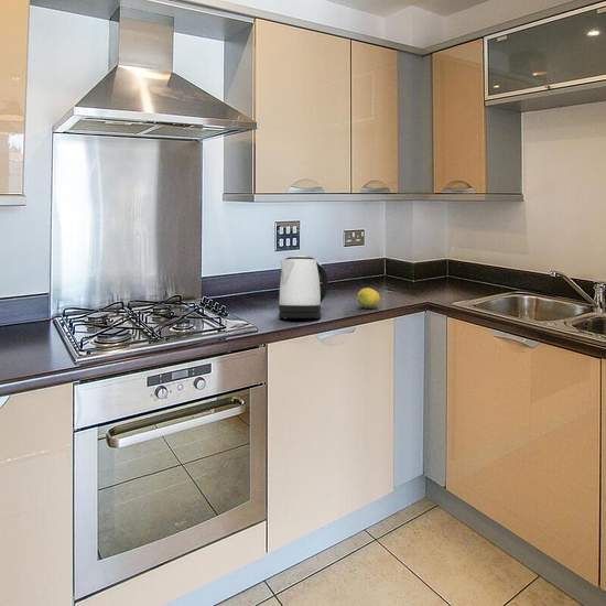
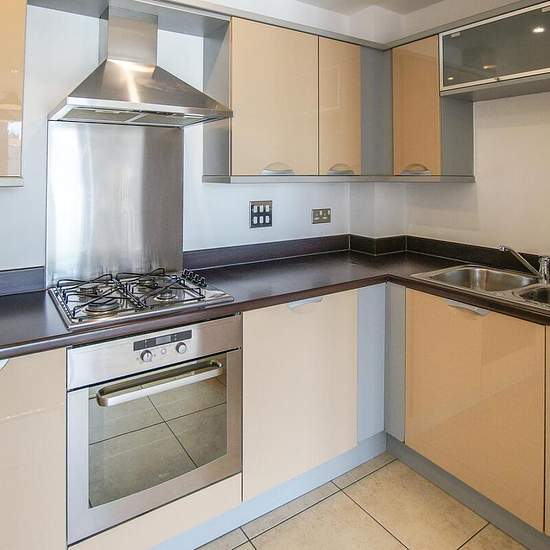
- fruit (368, 297)
- kettle (304, 286)
